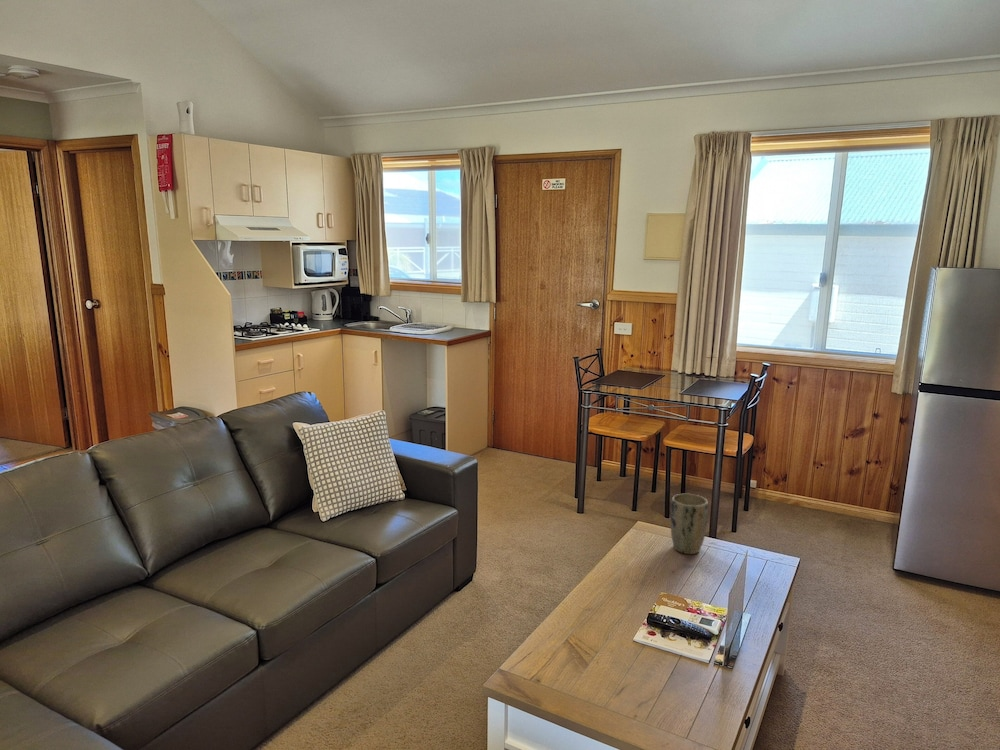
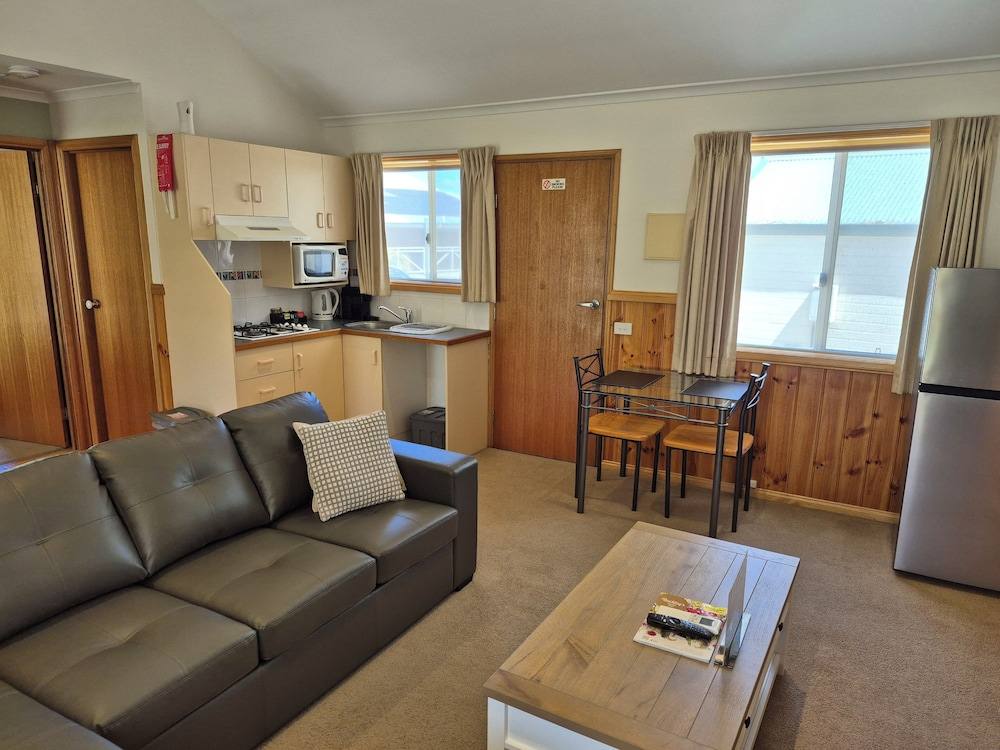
- plant pot (688, 524)
